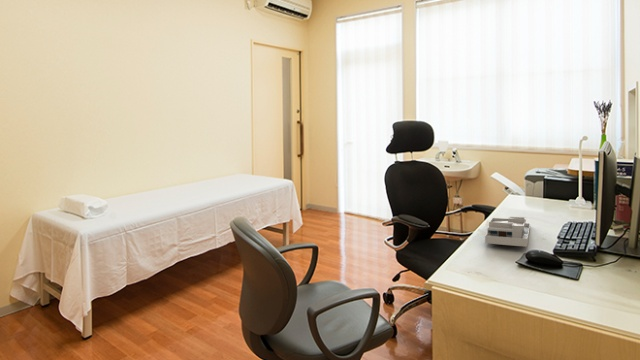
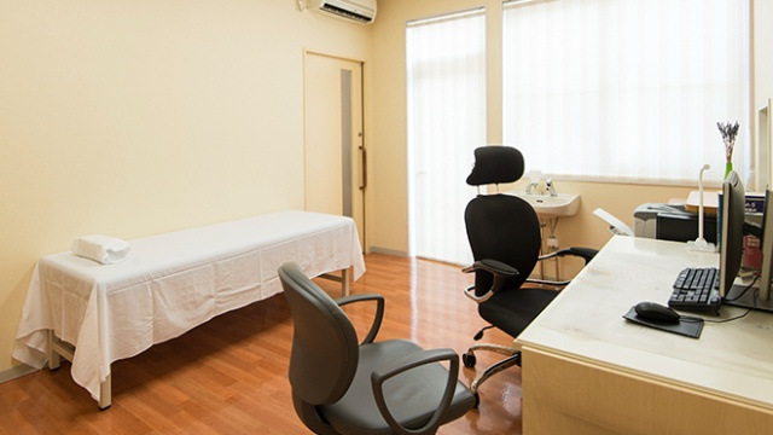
- desk organizer (509, 227)
